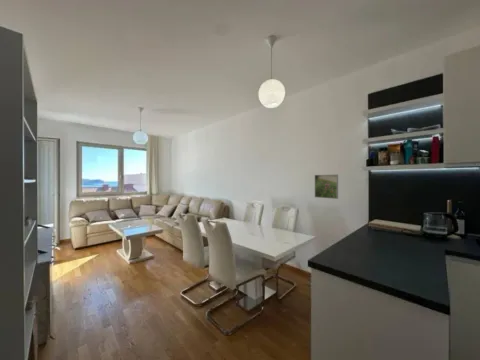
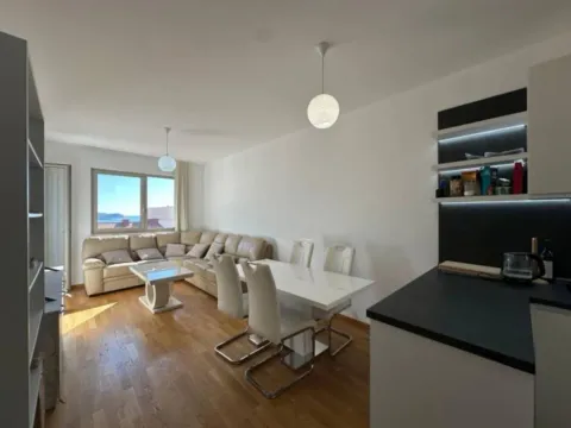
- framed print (325, 186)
